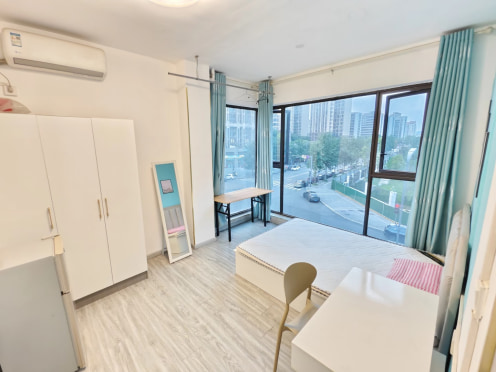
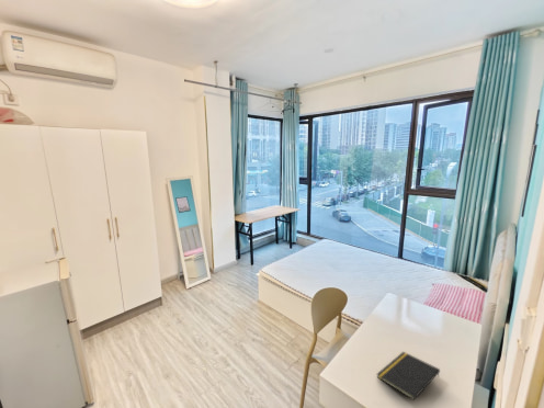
+ notepad (408, 373)
